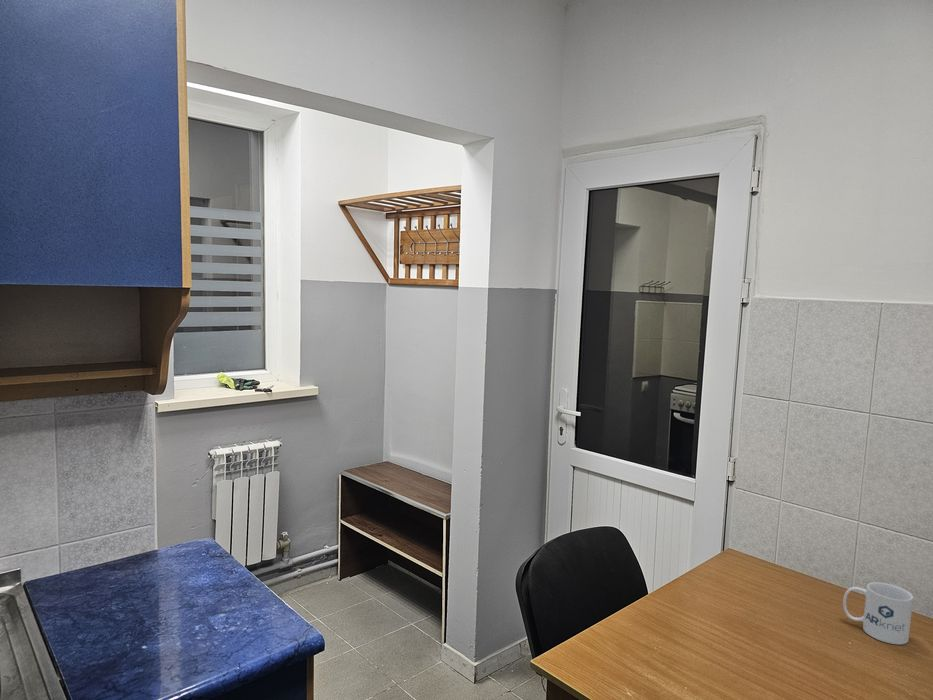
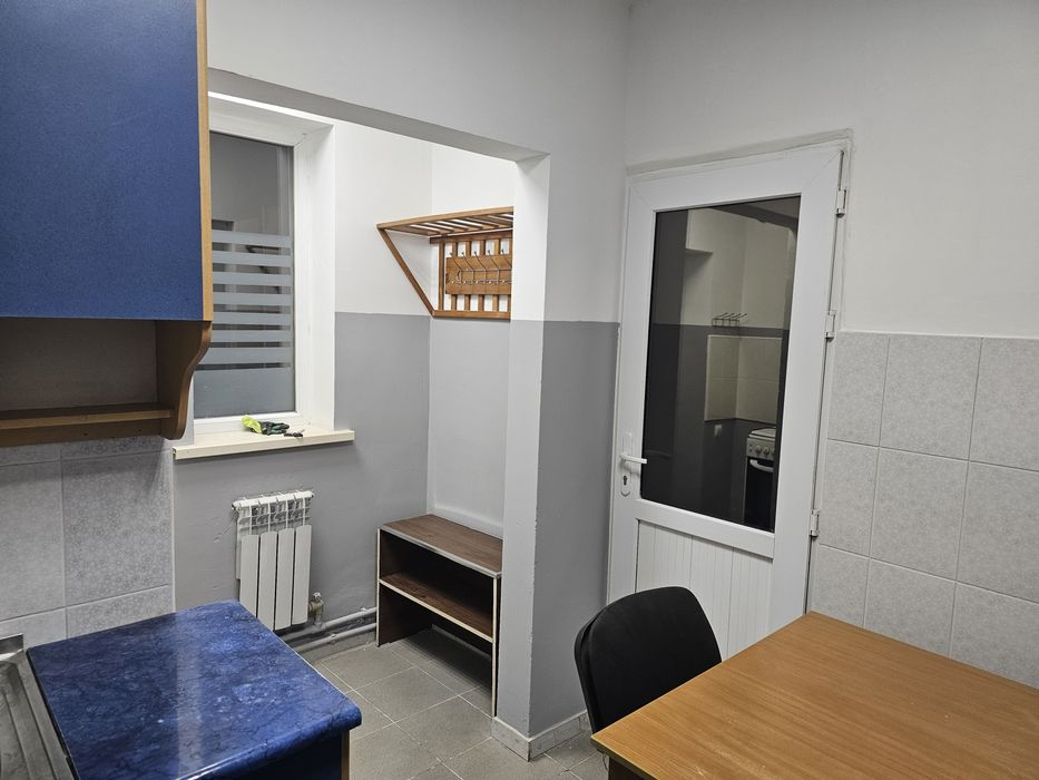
- mug (879, 609)
